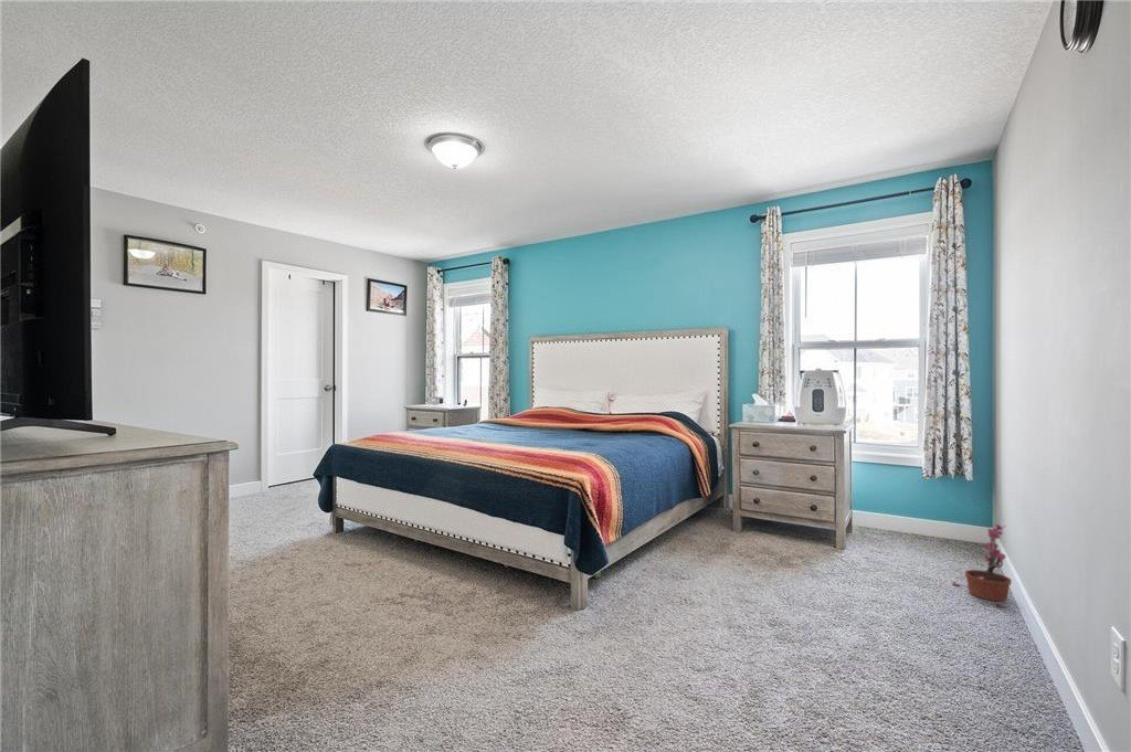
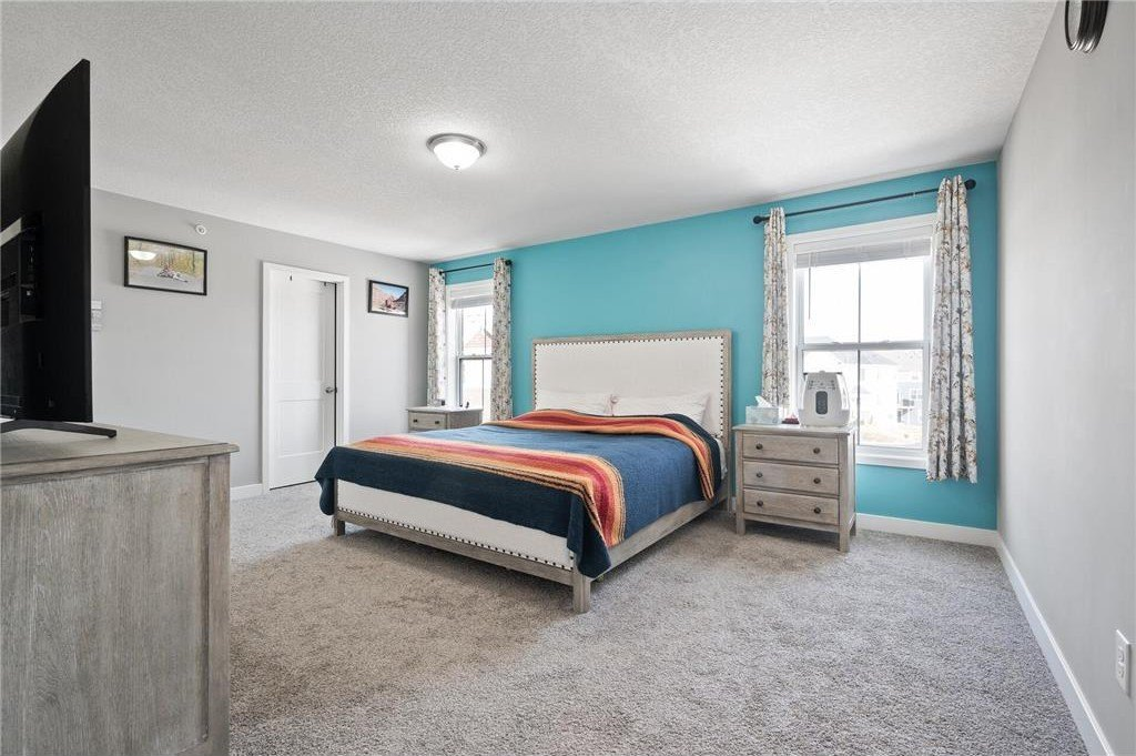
- potted plant (985, 557)
